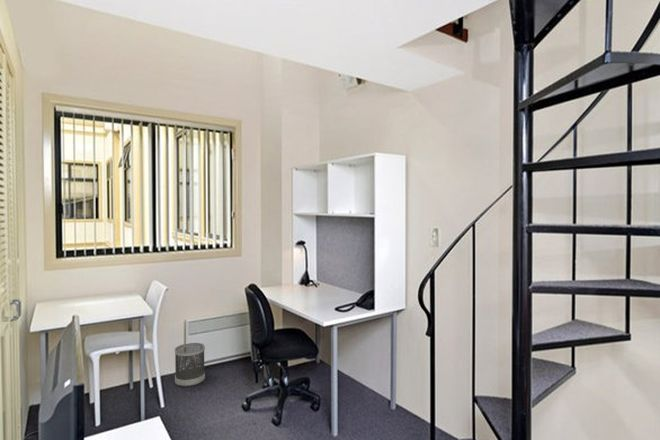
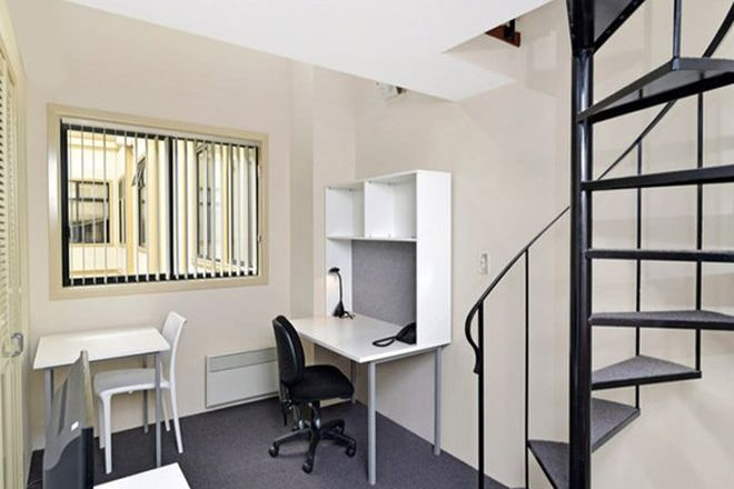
- wastebasket (189, 363)
